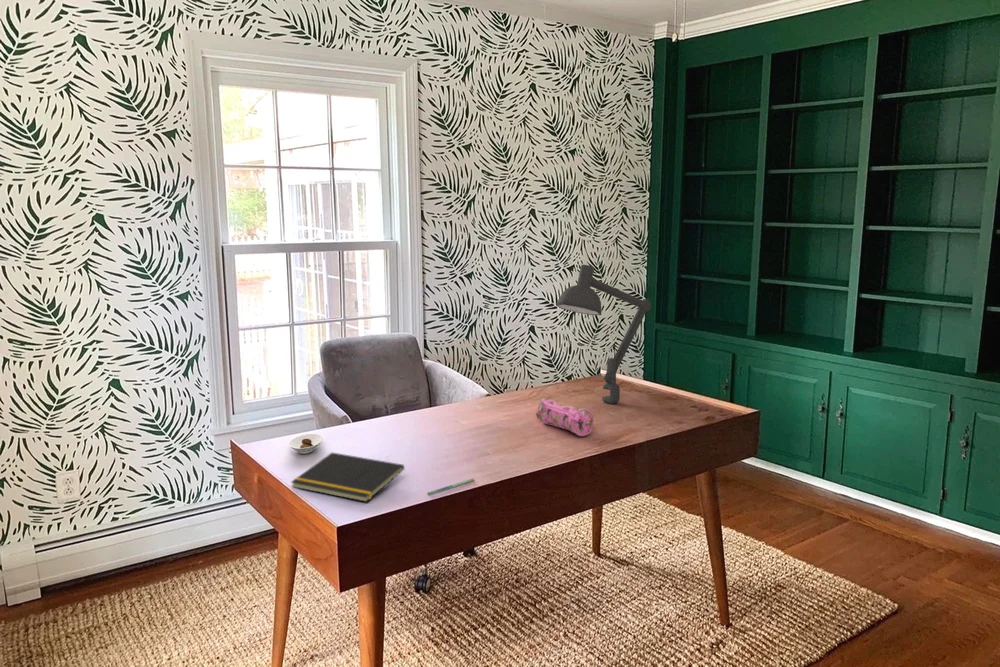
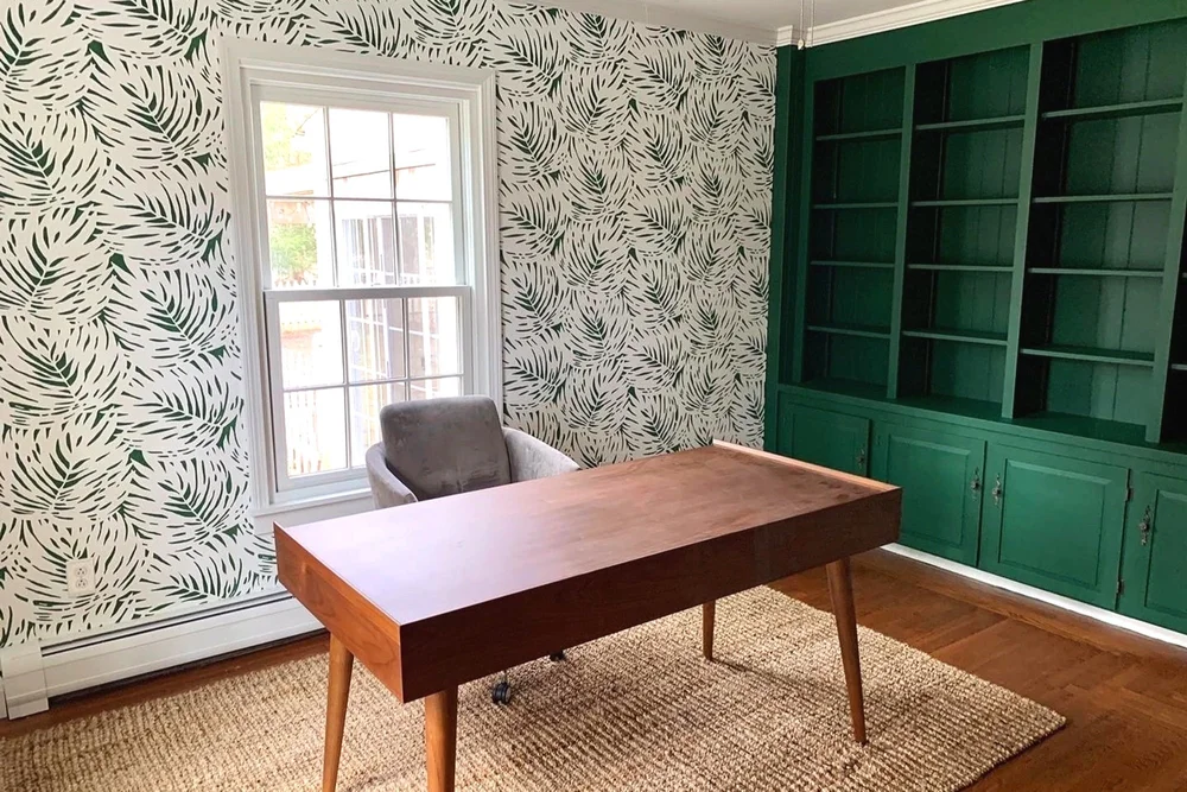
- pen (451, 486)
- saucer (306, 444)
- notepad (348, 475)
- desk lamp (621, 342)
- pencil case (564, 416)
